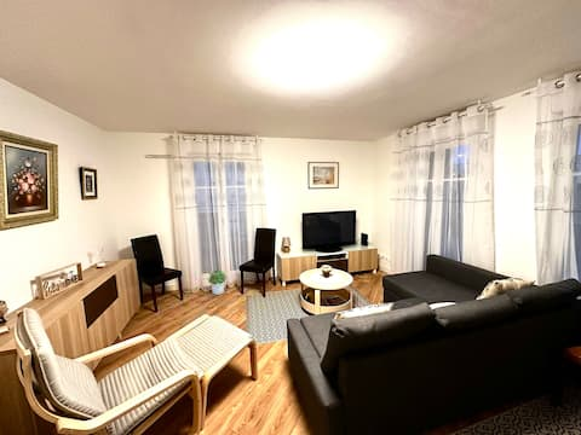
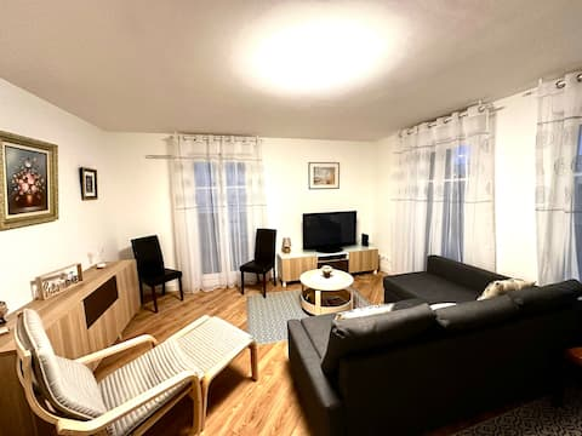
- potted plant (217, 282)
